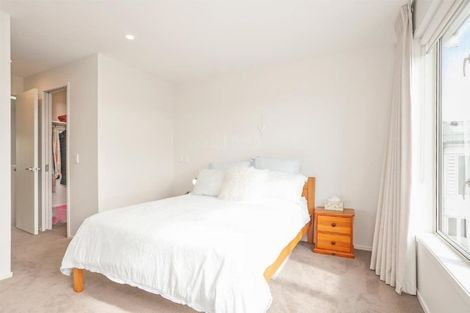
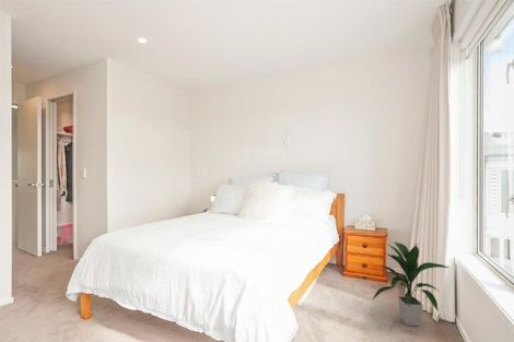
+ indoor plant (406, 280)
